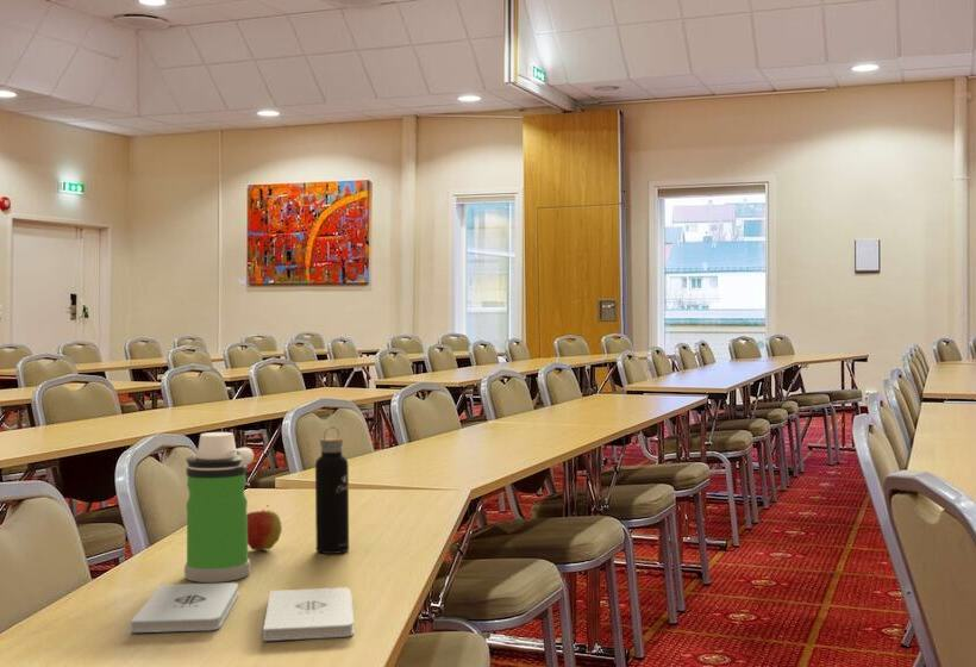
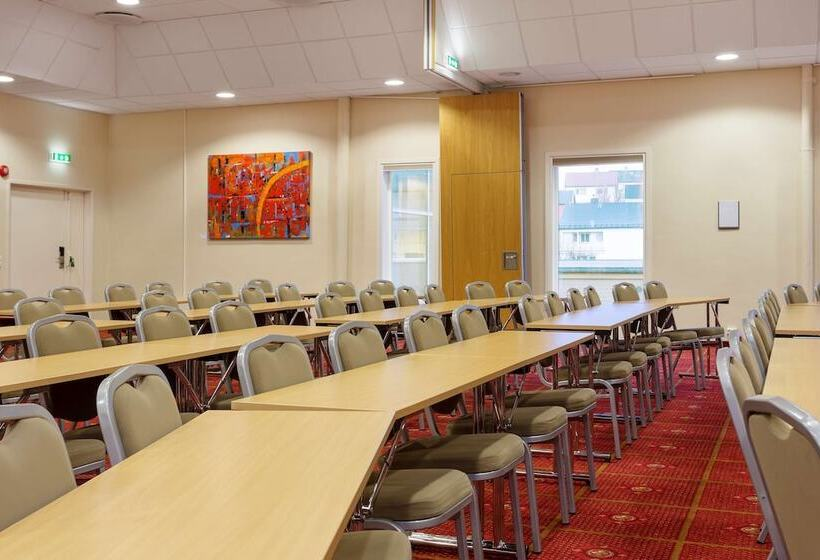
- water bottle (331, 488)
- water bottle (218, 504)
- notepad (309, 612)
- notepad (188, 605)
- apple (261, 528)
